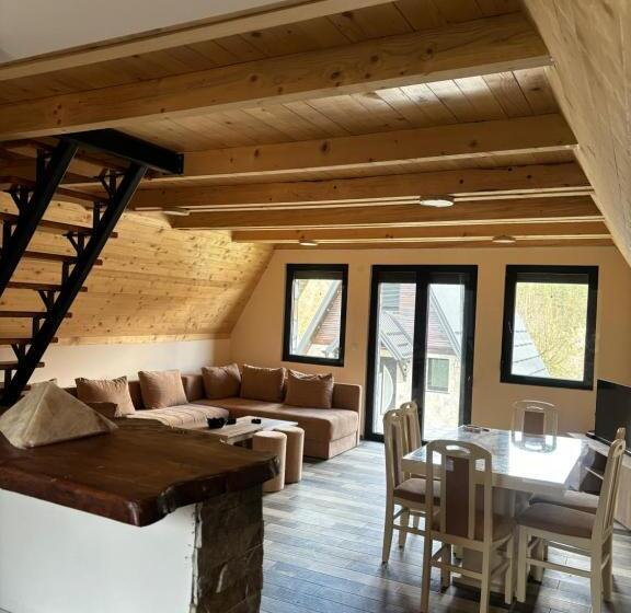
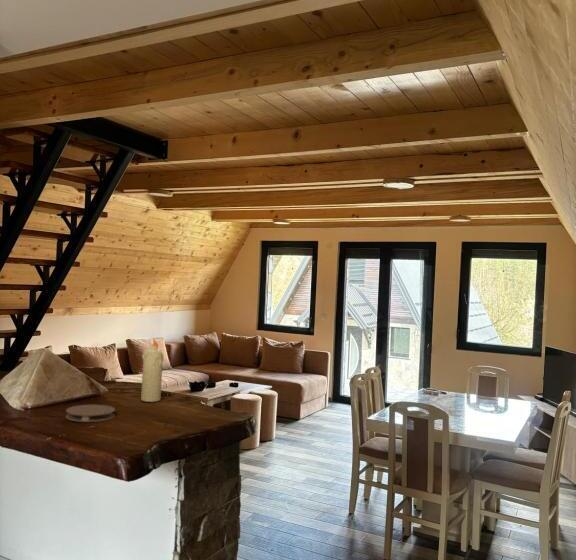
+ candle (152, 369)
+ coaster (90, 412)
